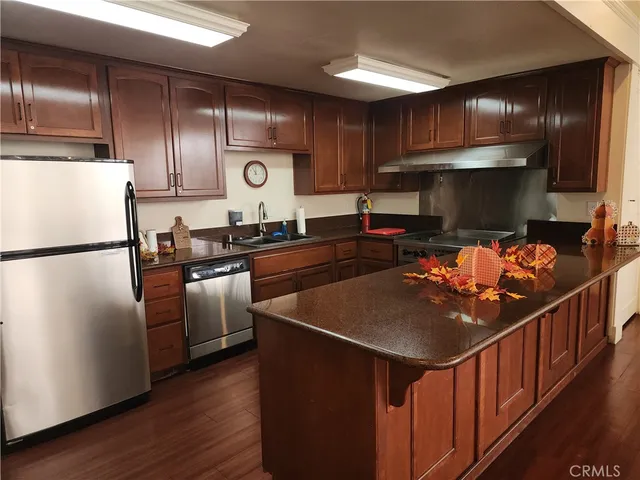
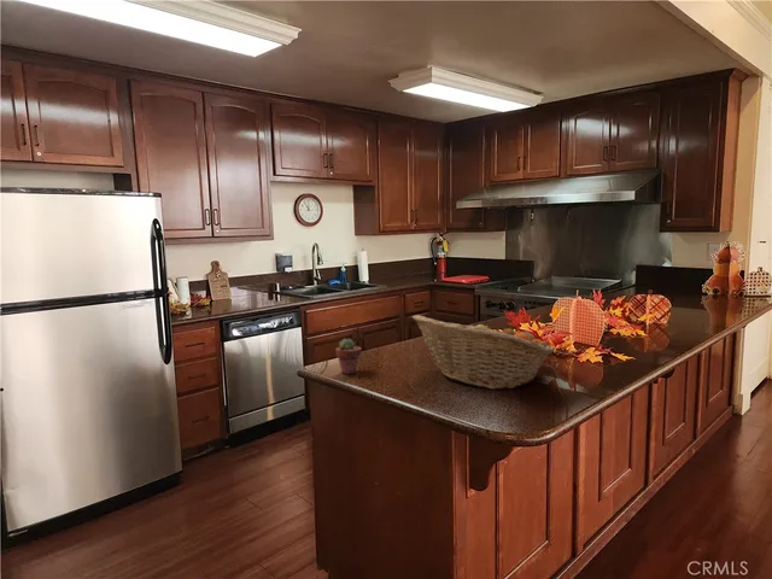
+ fruit basket (479, 344)
+ potted succulent (349, 355)
